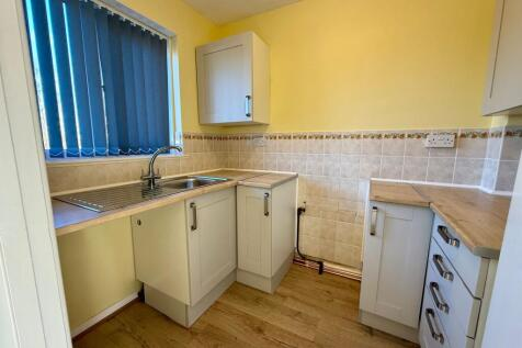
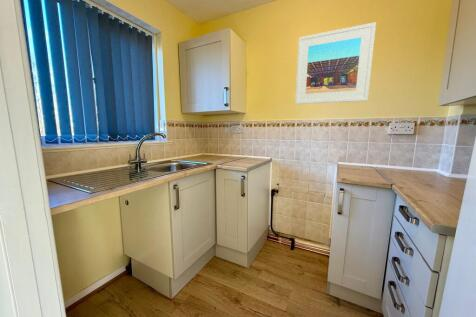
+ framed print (331, 67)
